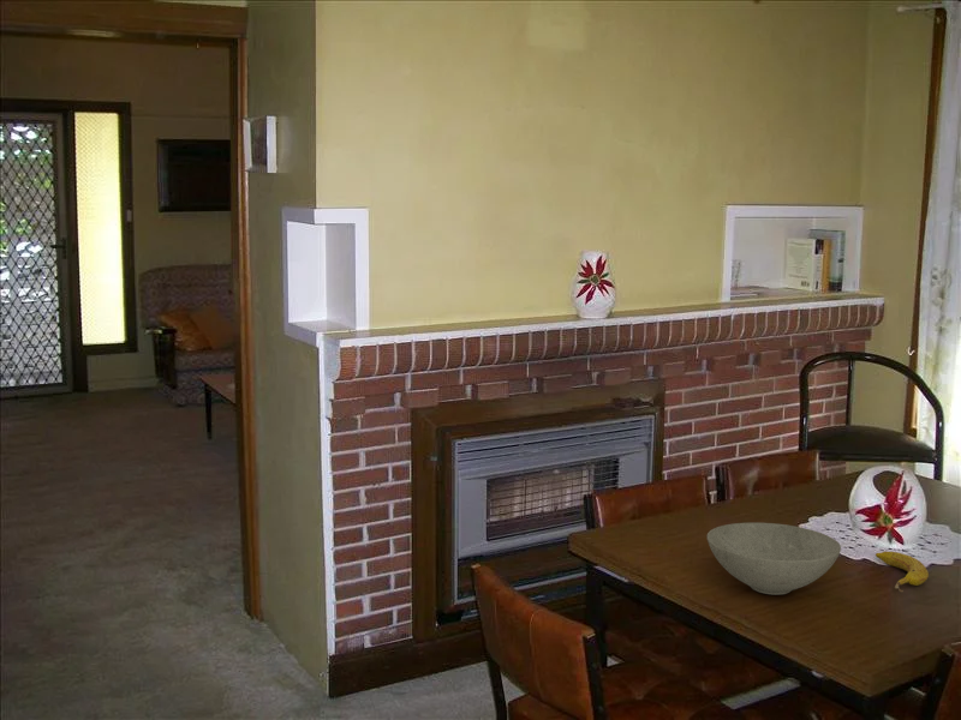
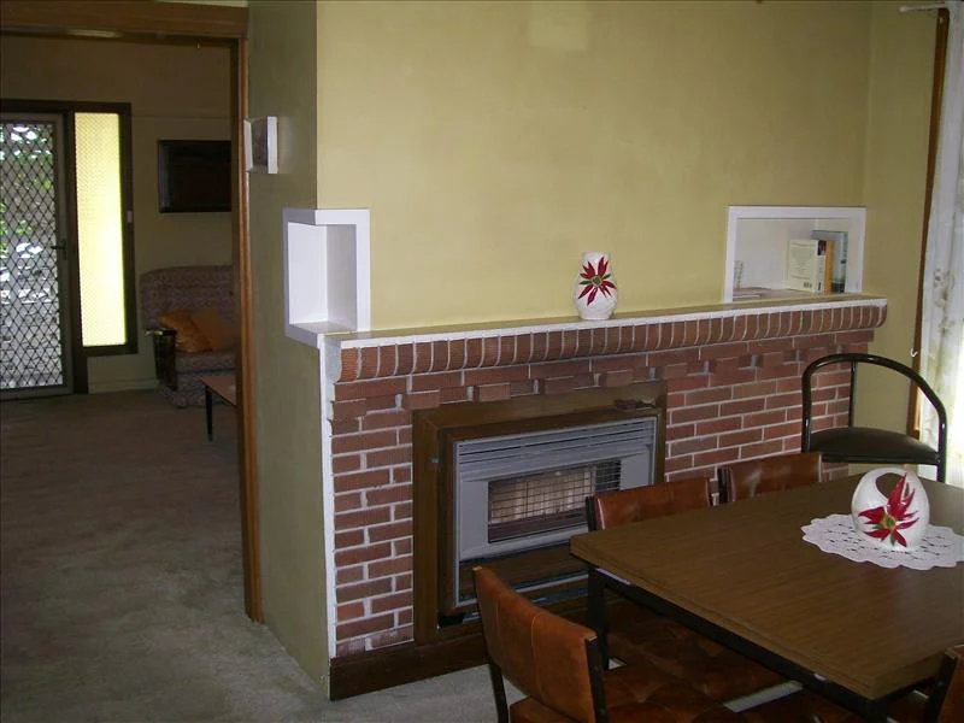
- bowl (771, 564)
- fruit (902, 568)
